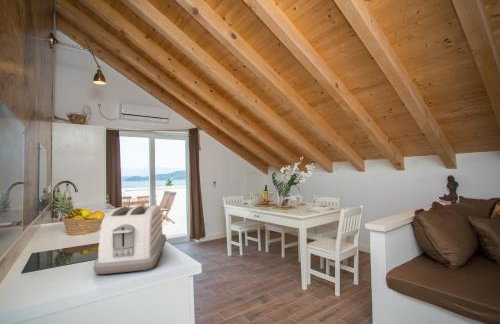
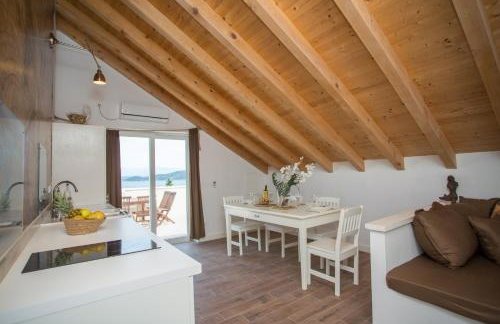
- toaster (135, 232)
